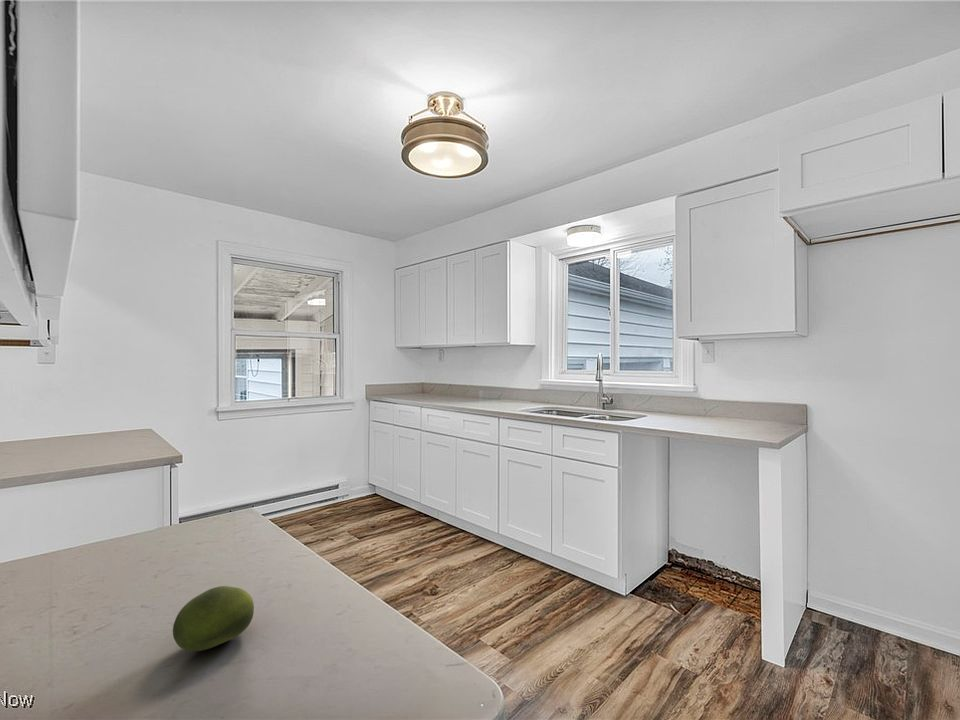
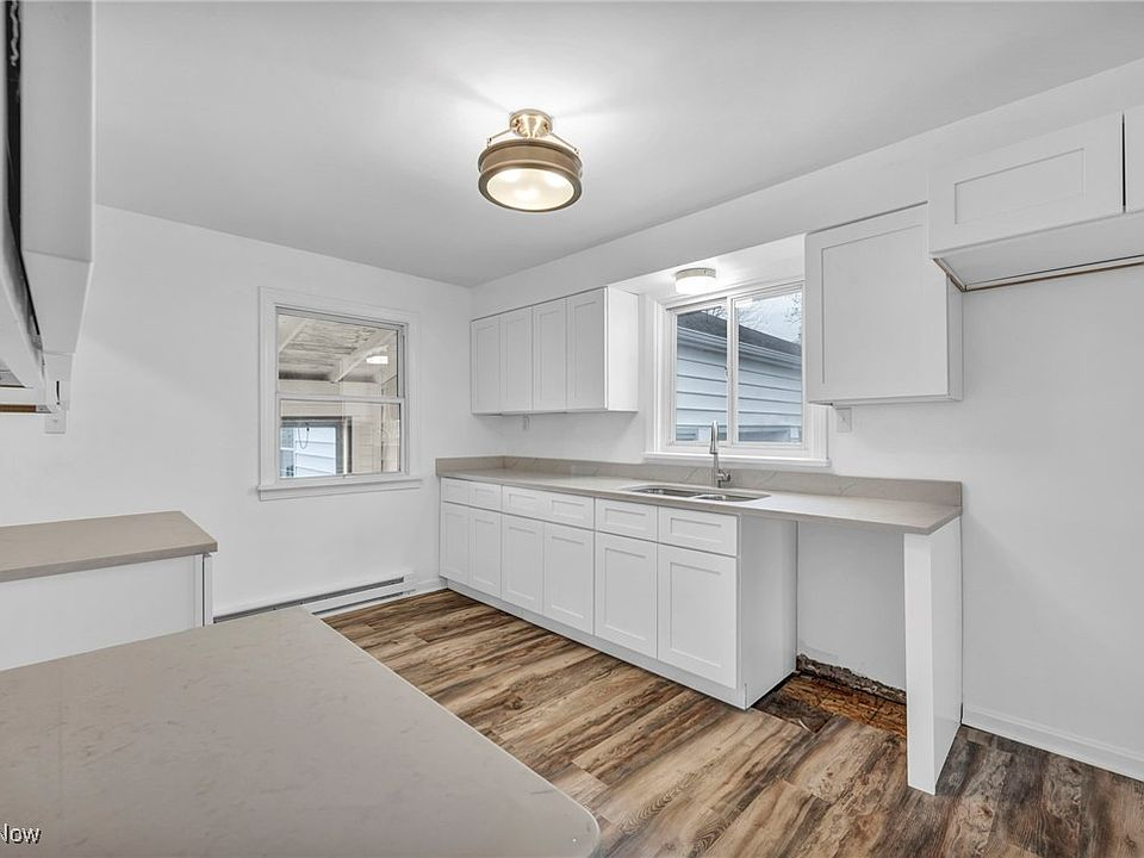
- fruit (213, 616)
